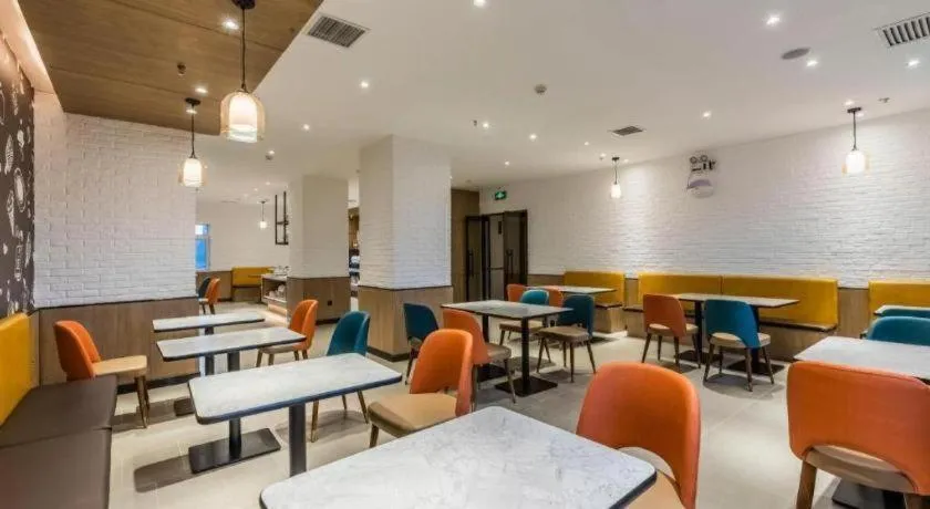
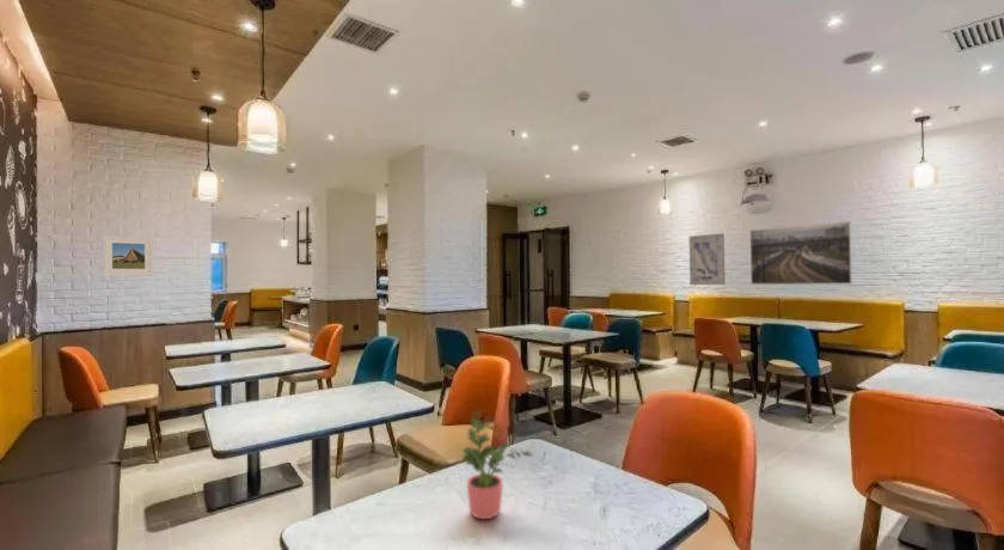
+ potted plant (498, 464)
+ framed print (797, 255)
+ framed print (128, 256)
+ wall art (706, 259)
